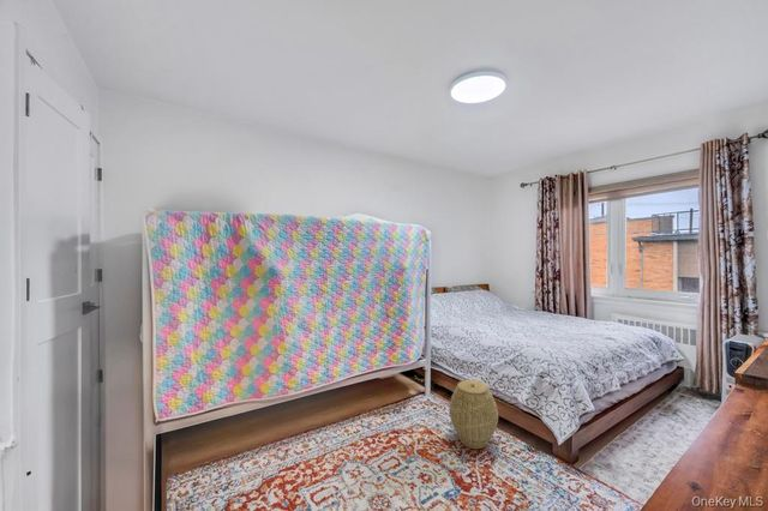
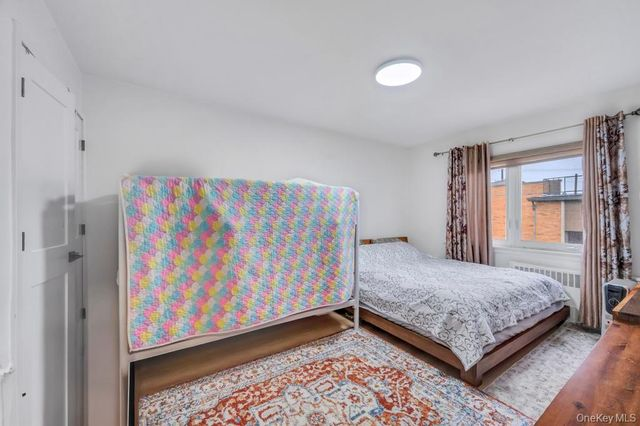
- woven basket (473, 411)
